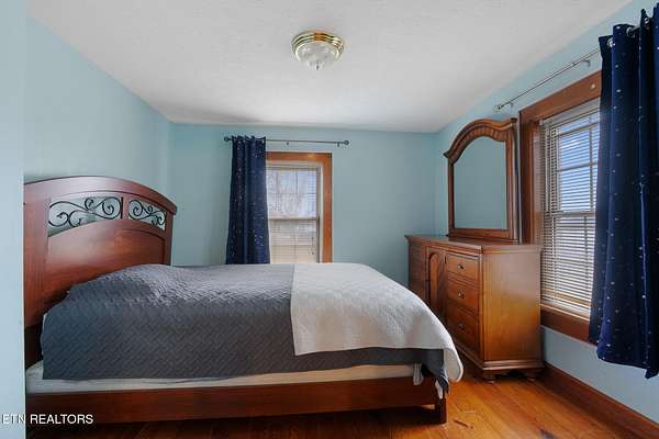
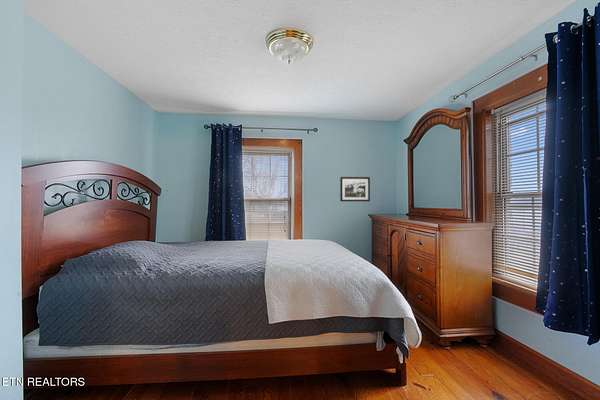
+ picture frame (355, 189)
